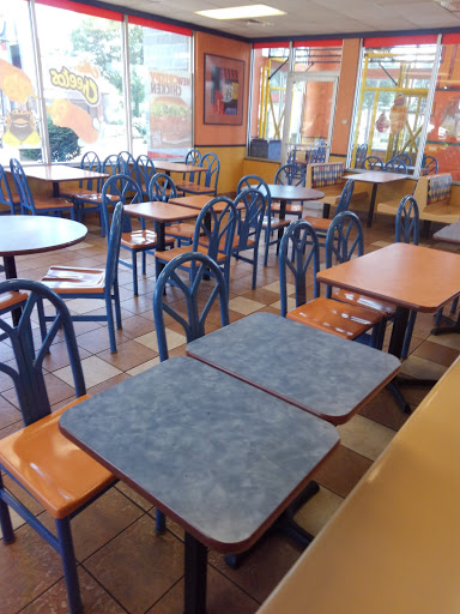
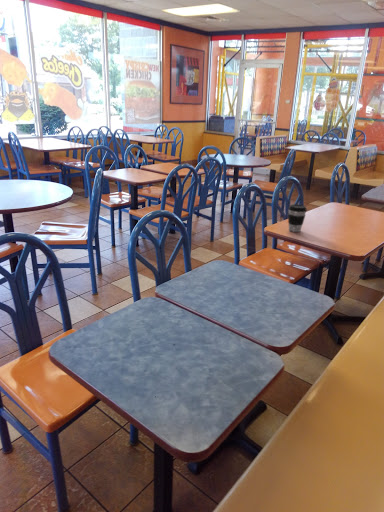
+ coffee cup (296, 218)
